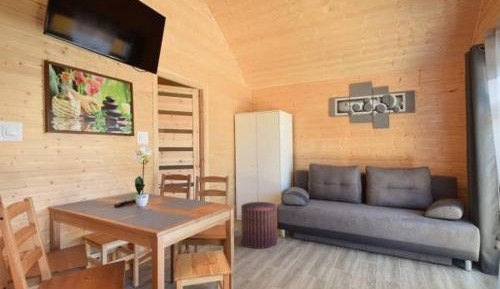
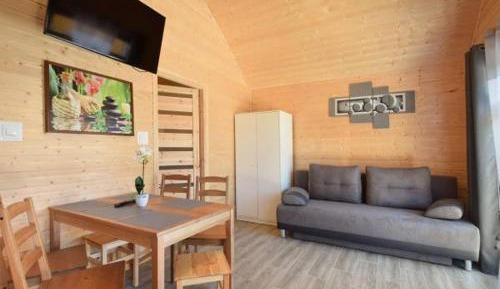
- pouf (259, 223)
